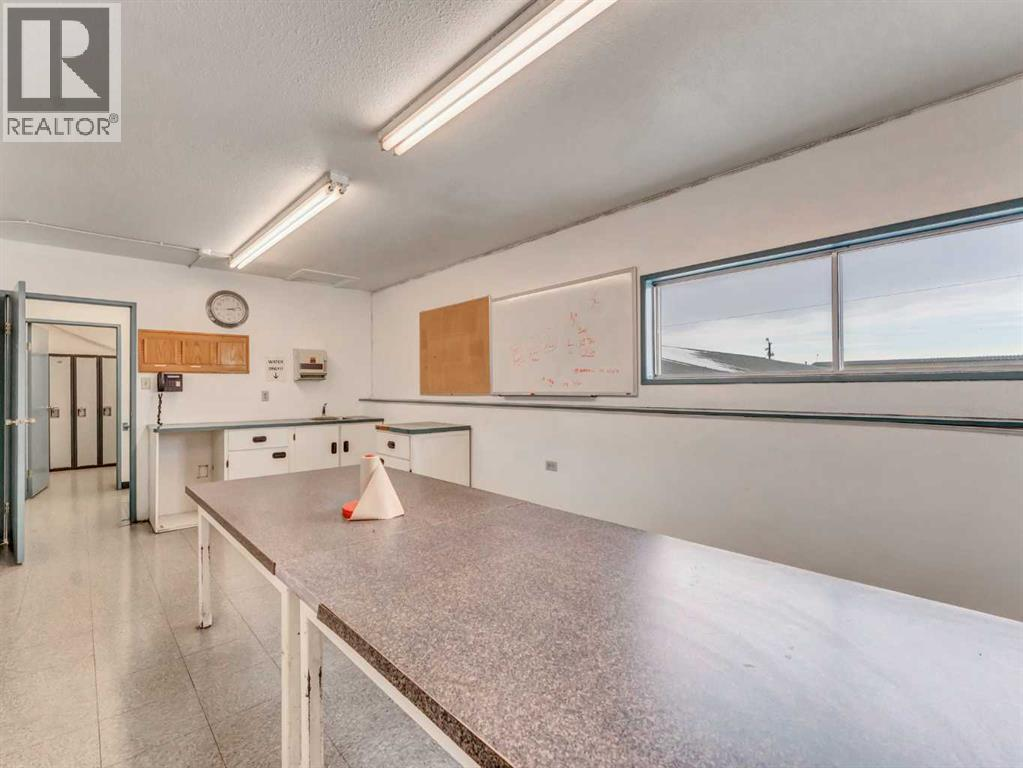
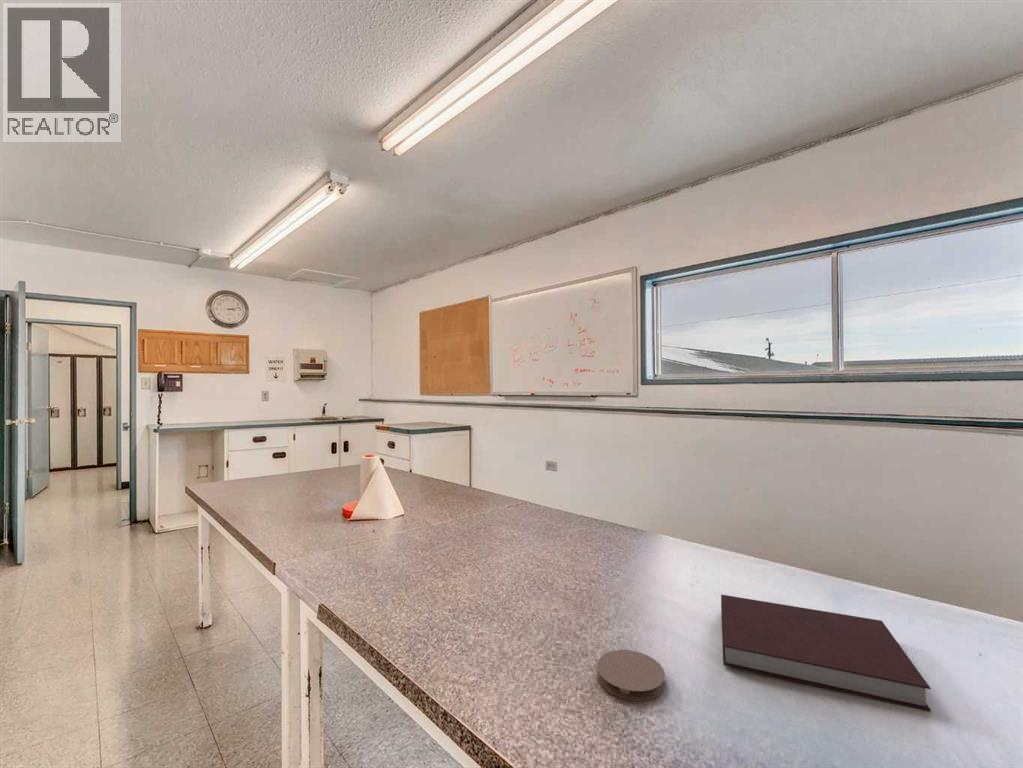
+ notebook (806, 641)
+ coaster (630, 673)
